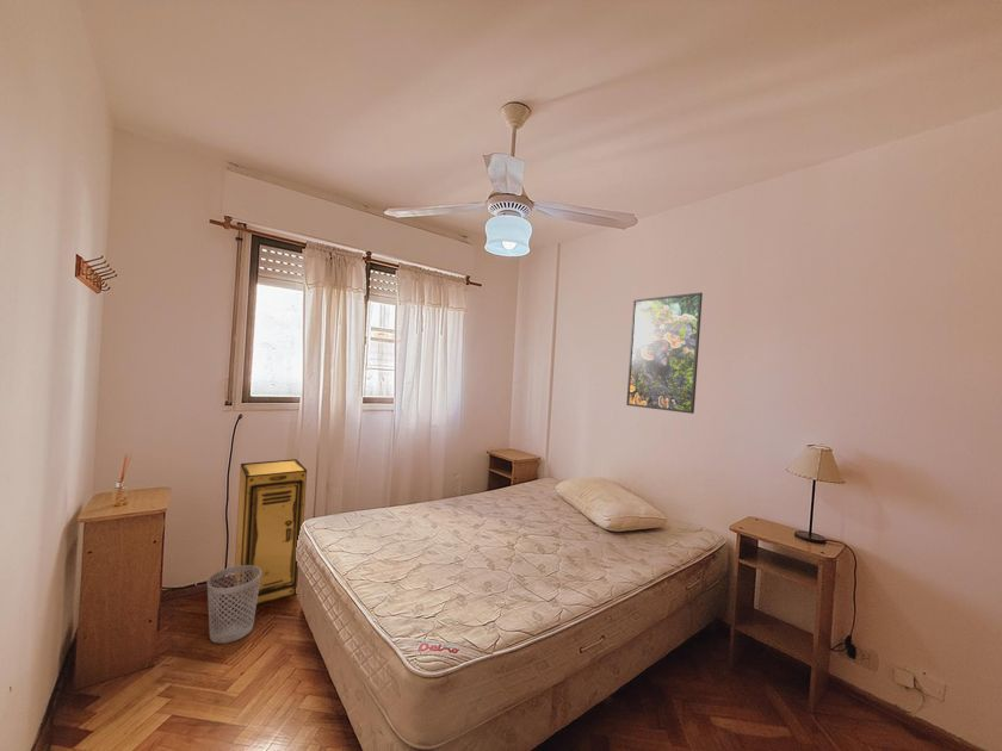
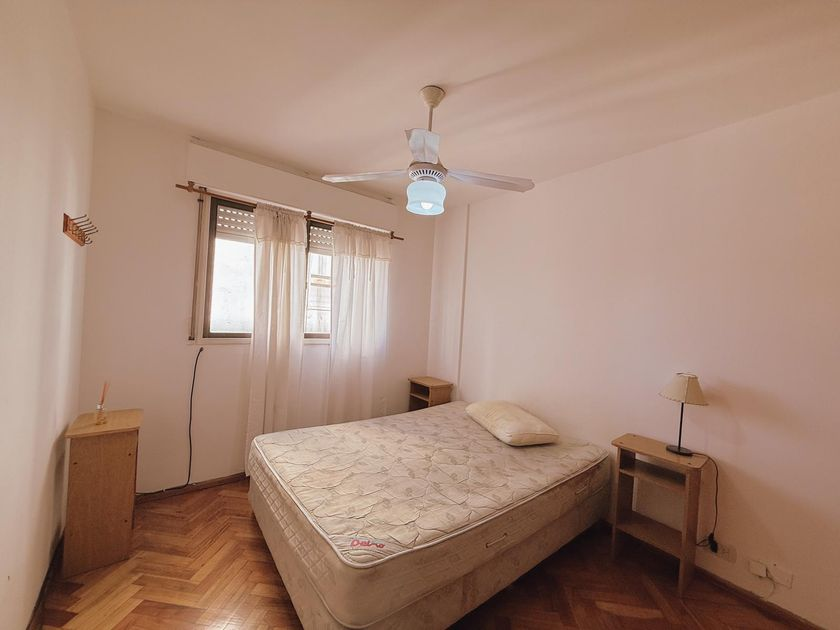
- wastebasket (234, 603)
- storage cabinet (270, 528)
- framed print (661, 353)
